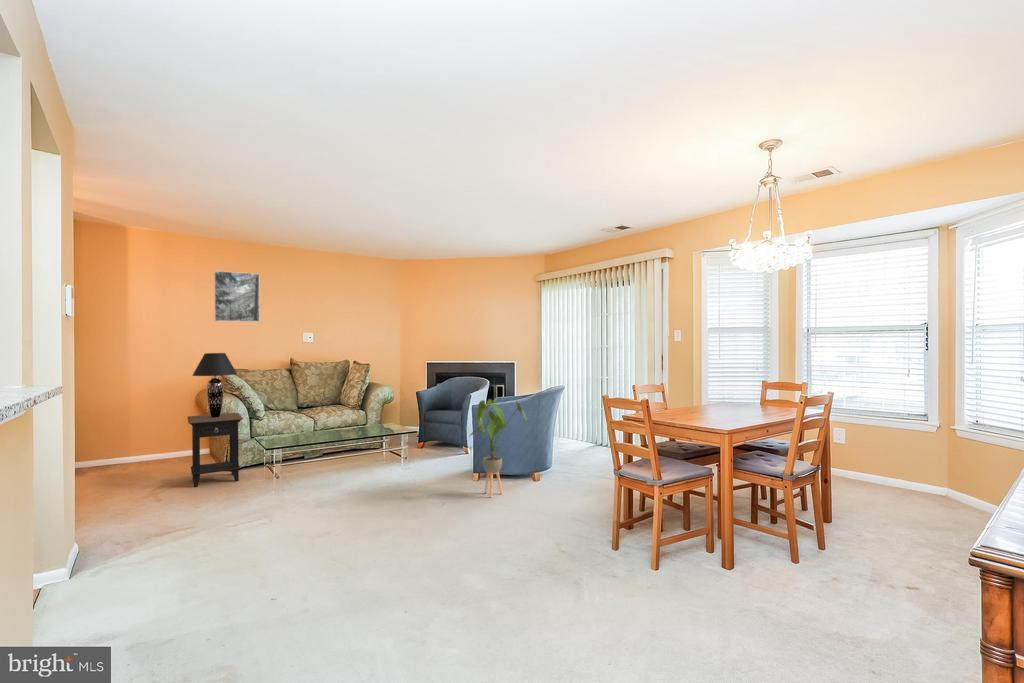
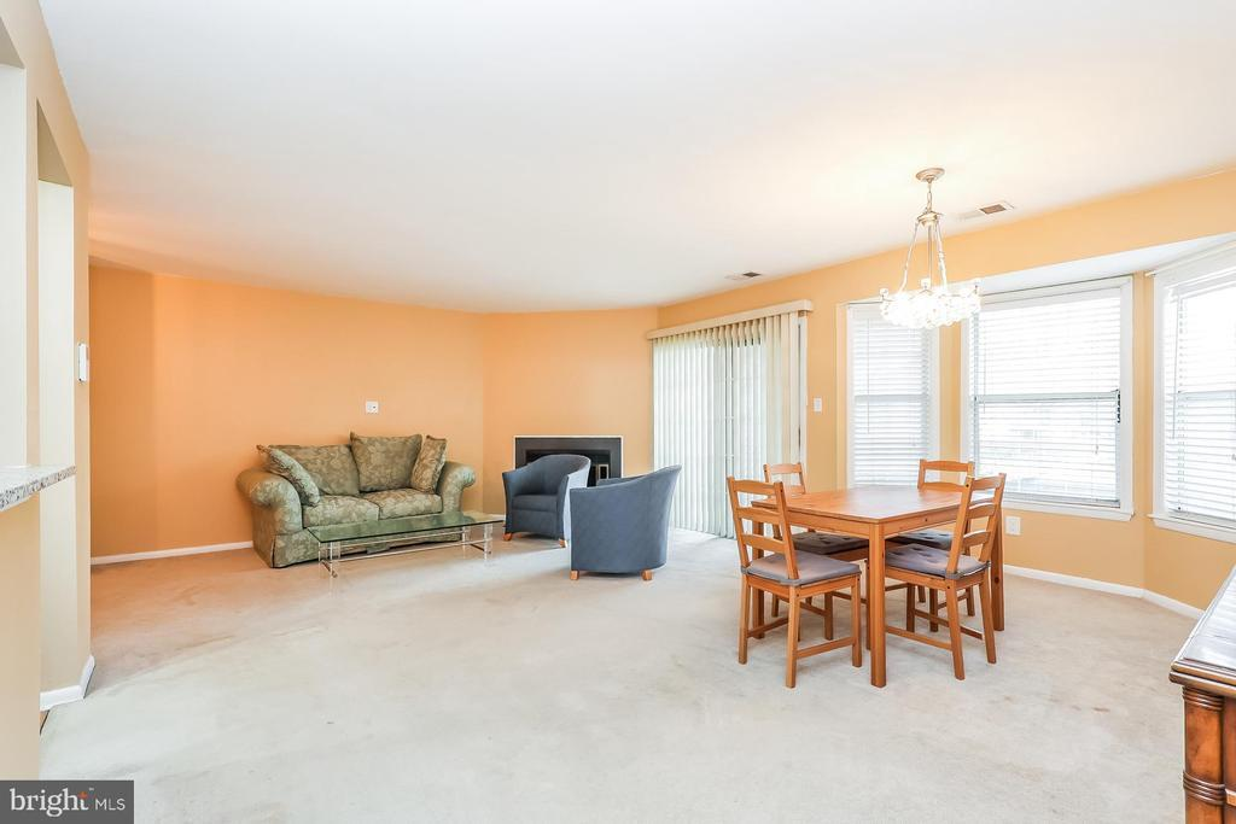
- side table (211, 436)
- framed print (237, 297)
- table lamp (215, 384)
- house plant (492, 445)
